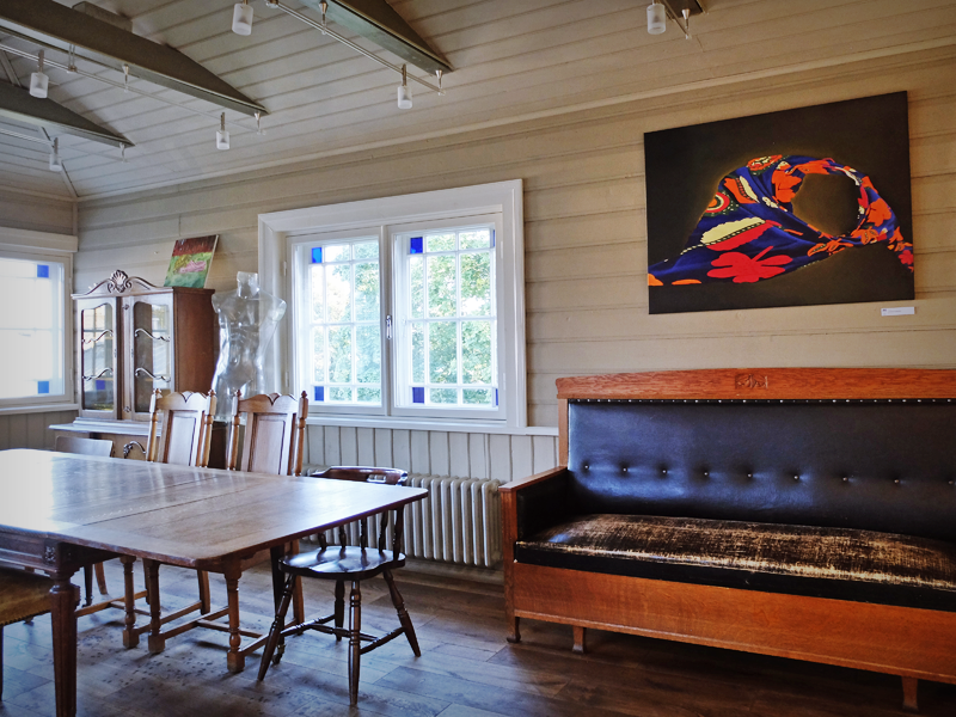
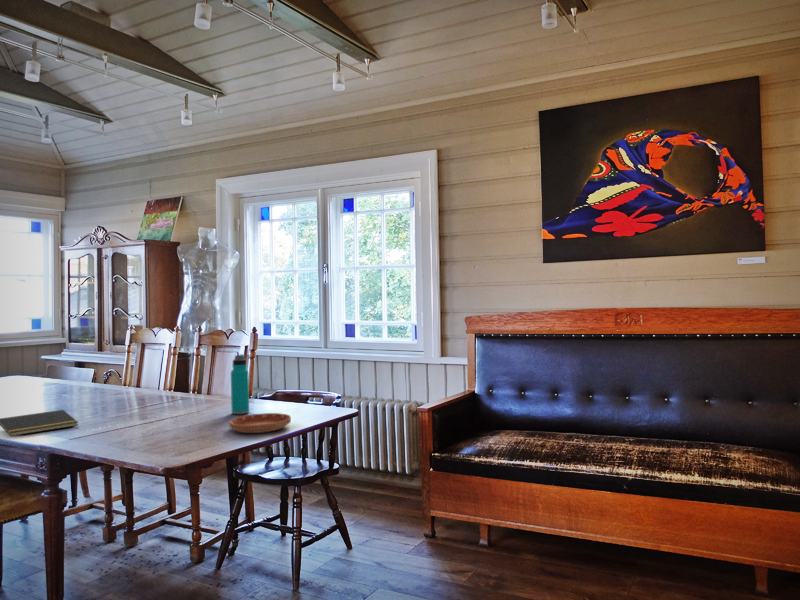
+ water bottle (239, 383)
+ saucer (260, 423)
+ notepad (38, 422)
